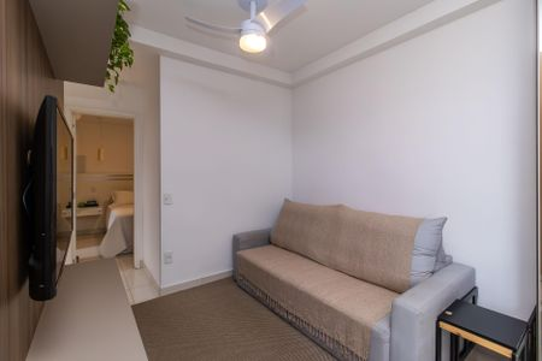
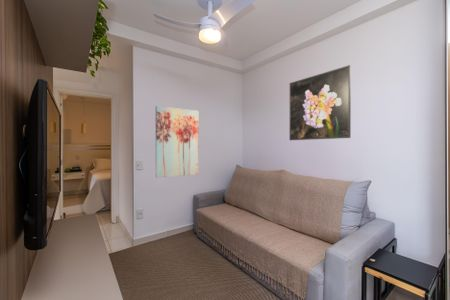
+ wall art (178, 142)
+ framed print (316, 107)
